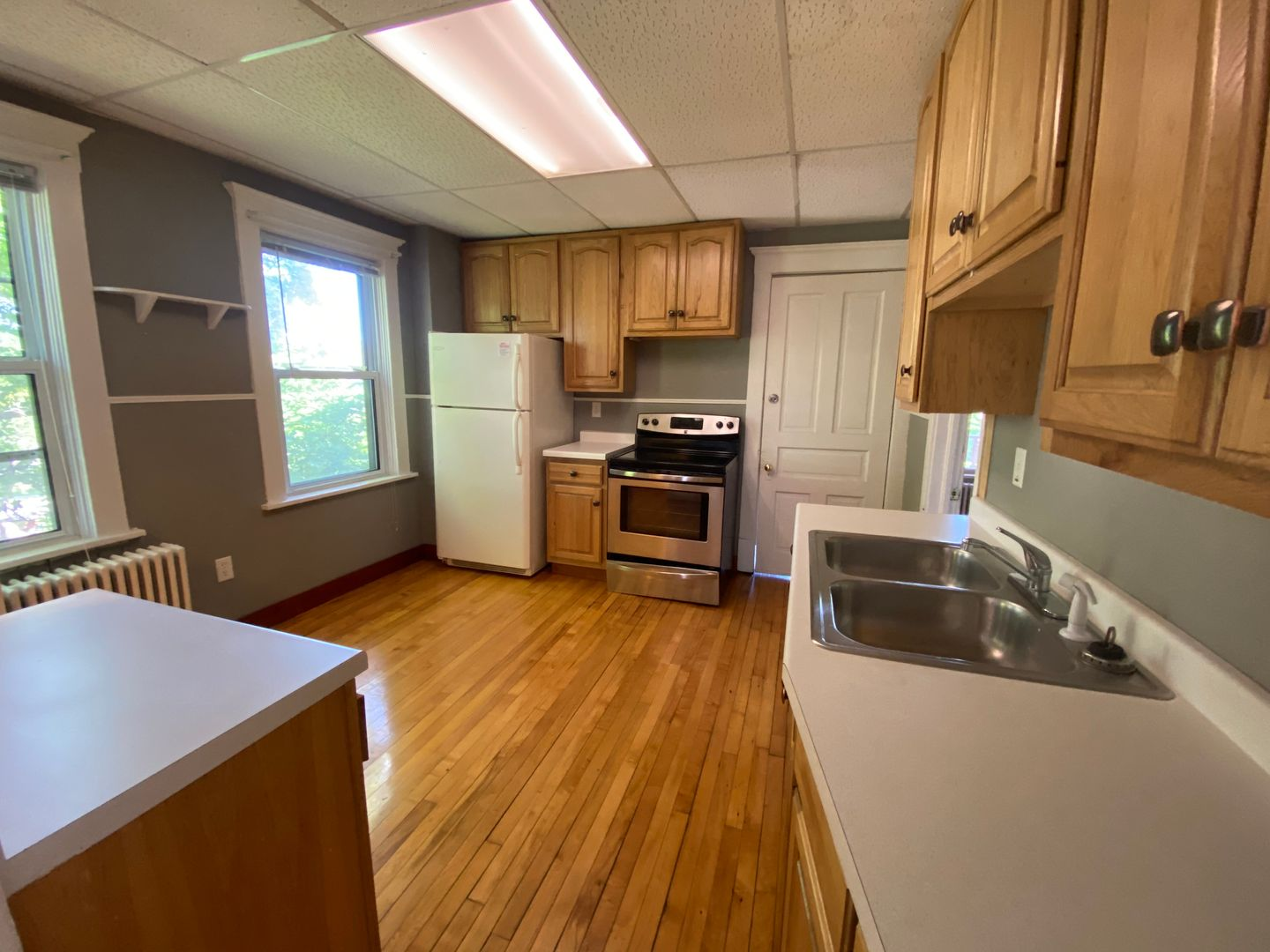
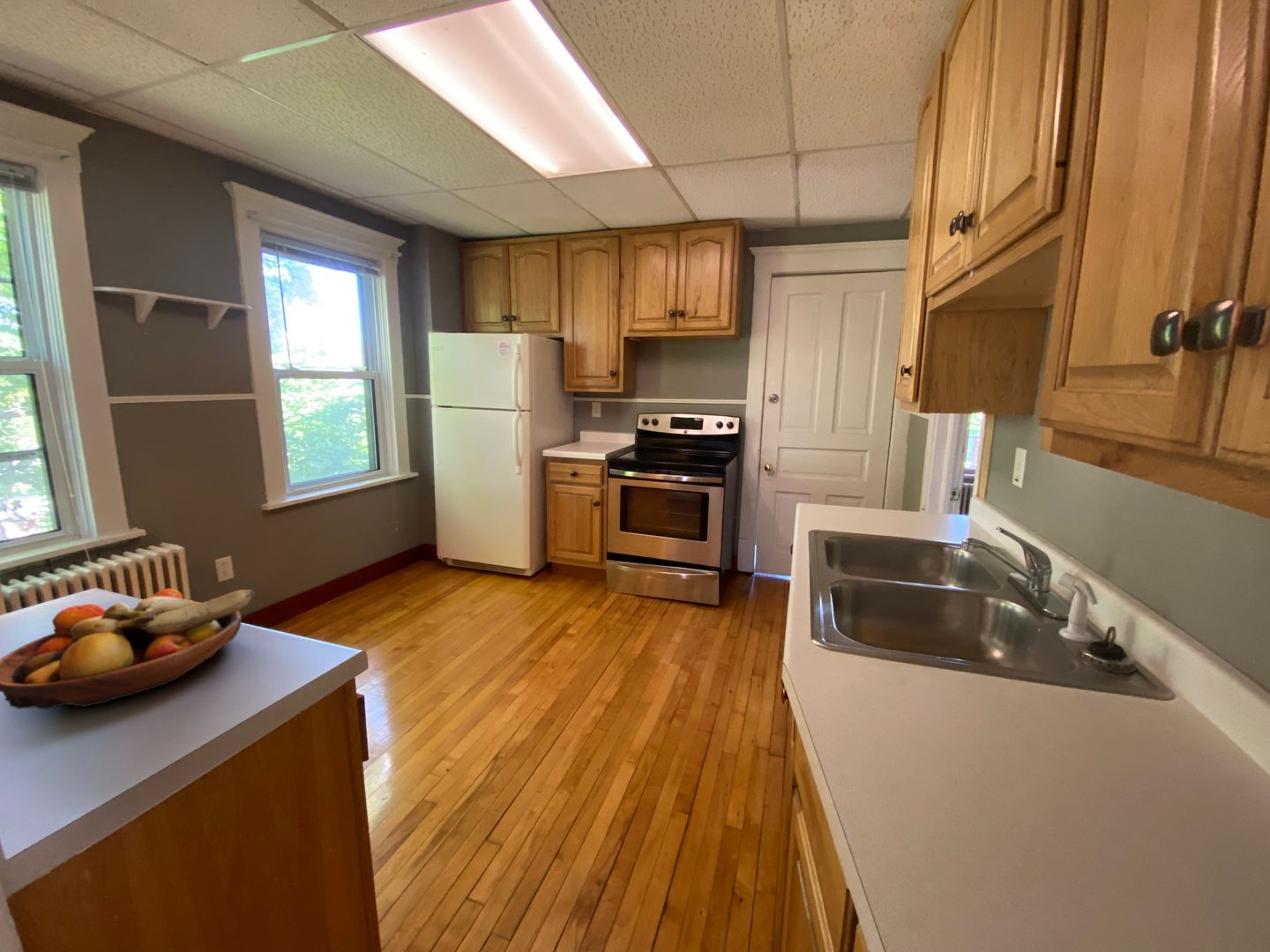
+ fruit bowl (131, 629)
